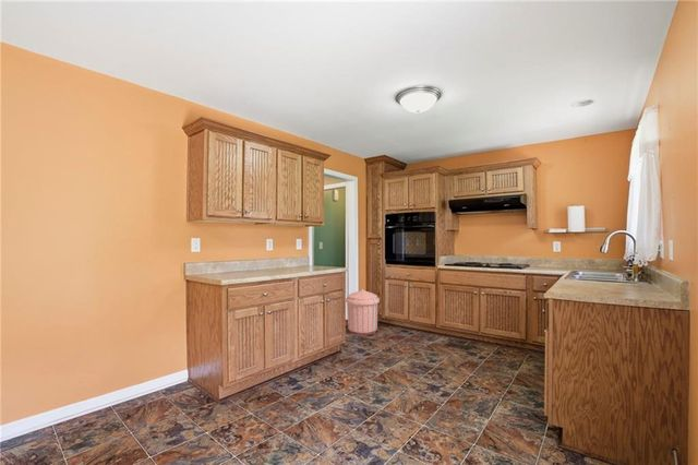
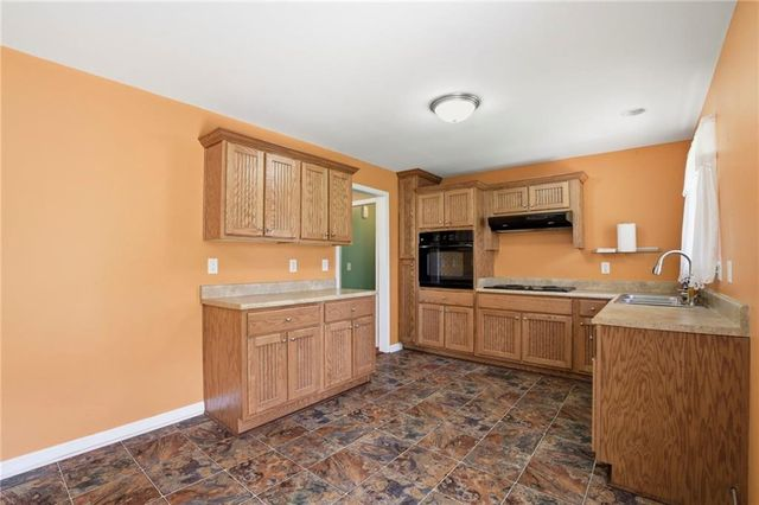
- trash can (362, 310)
